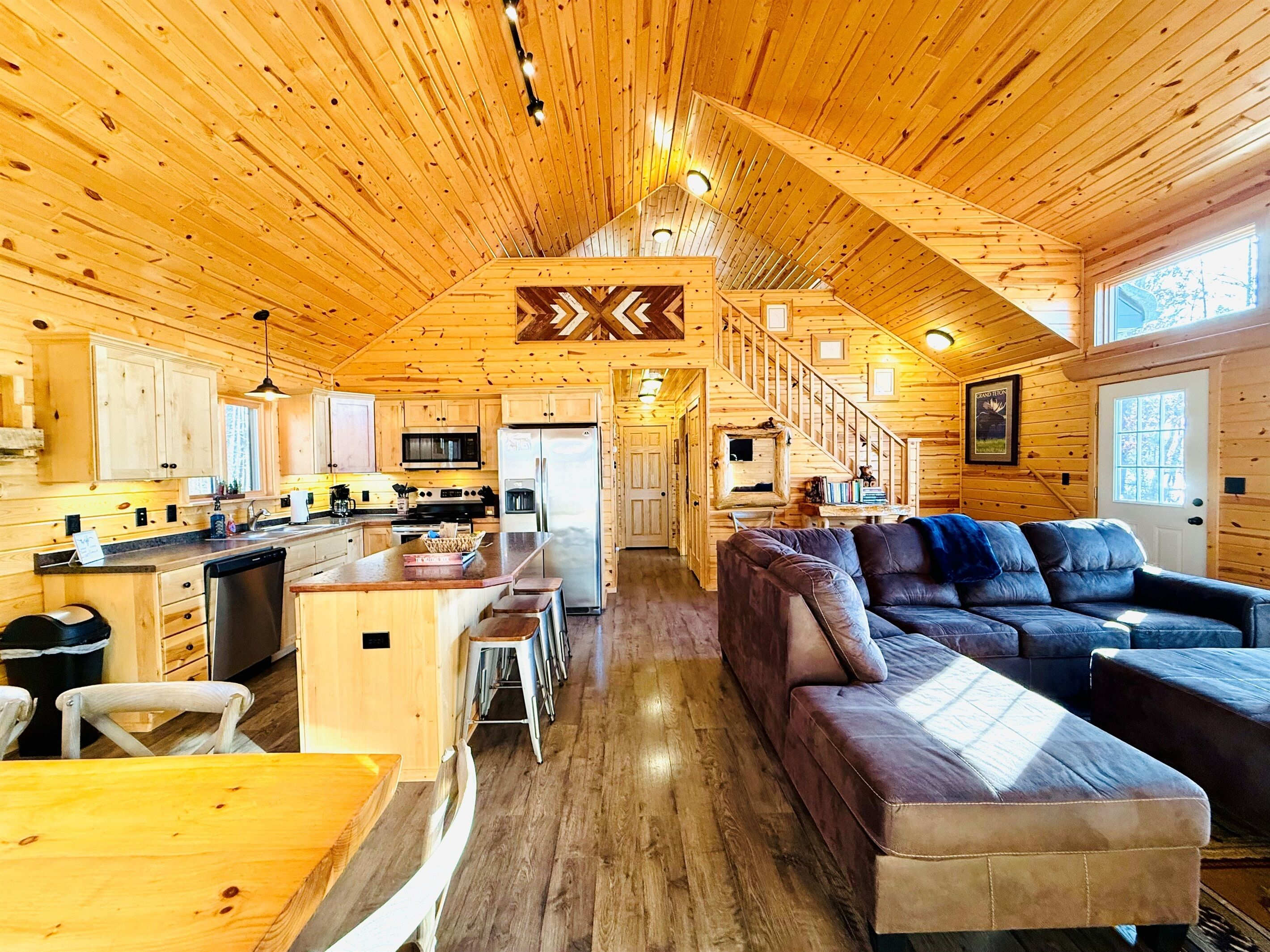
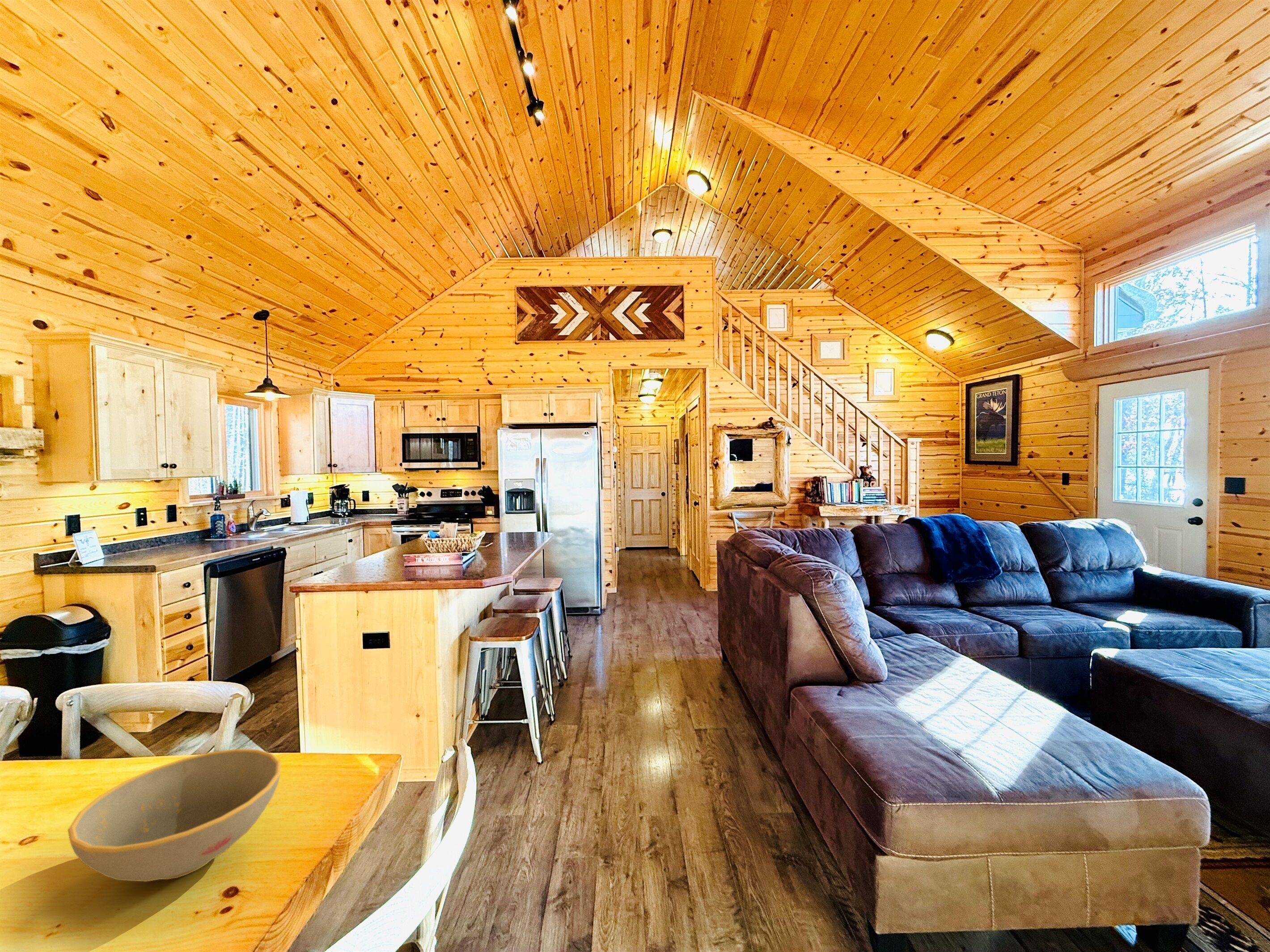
+ bowl (186, 826)
